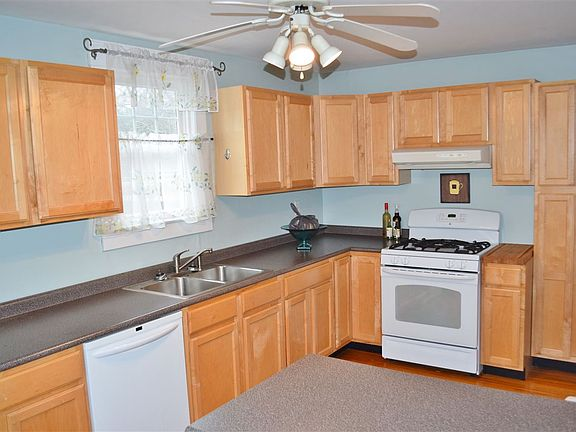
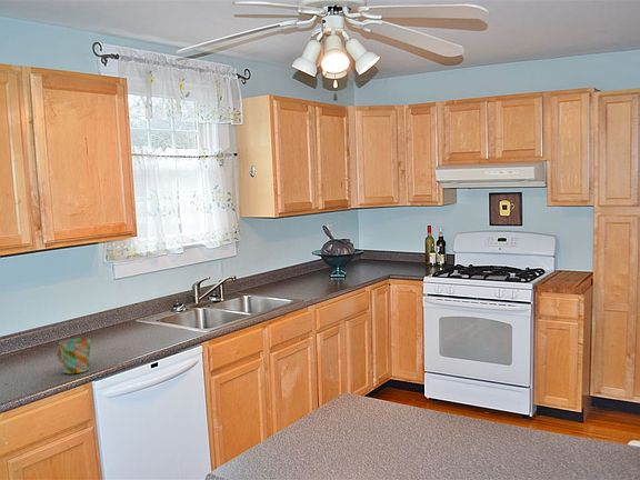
+ mug (72, 354)
